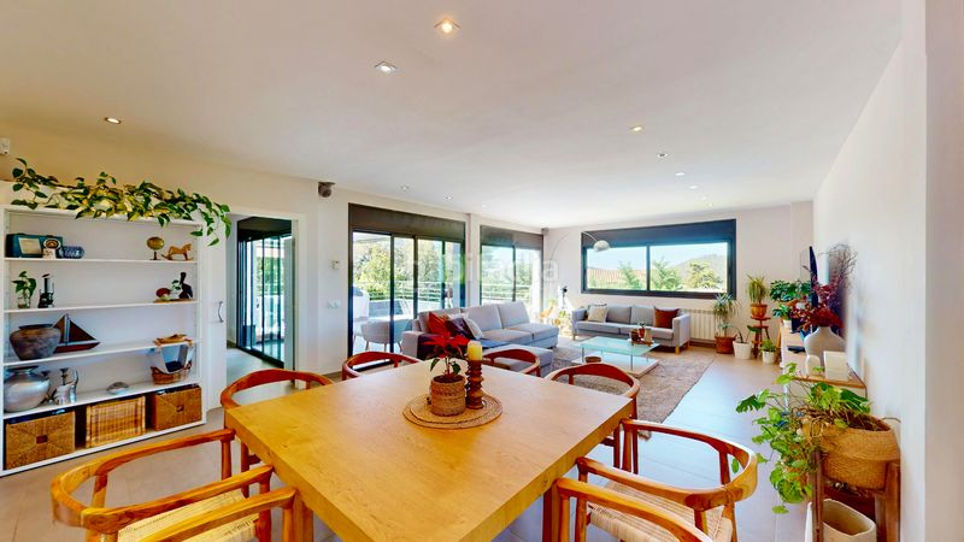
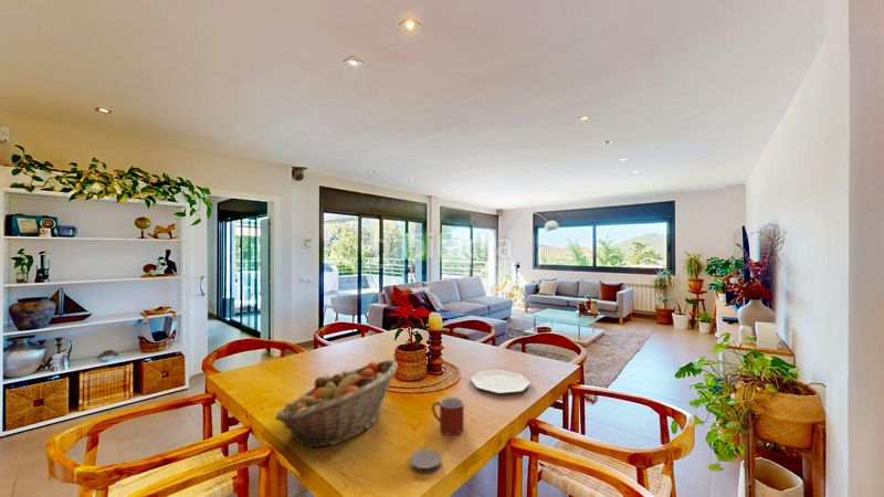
+ plate (499, 381)
+ coaster (425, 459)
+ fruit basket (343, 395)
+ mug (446, 414)
